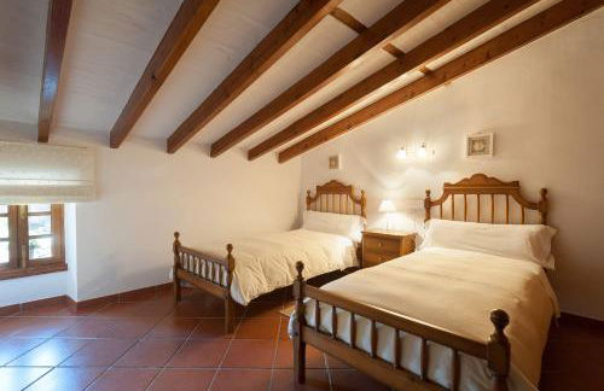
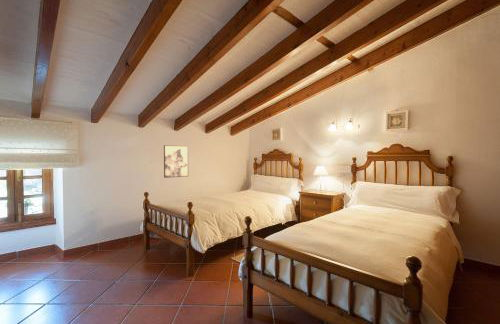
+ wall art (176, 161)
